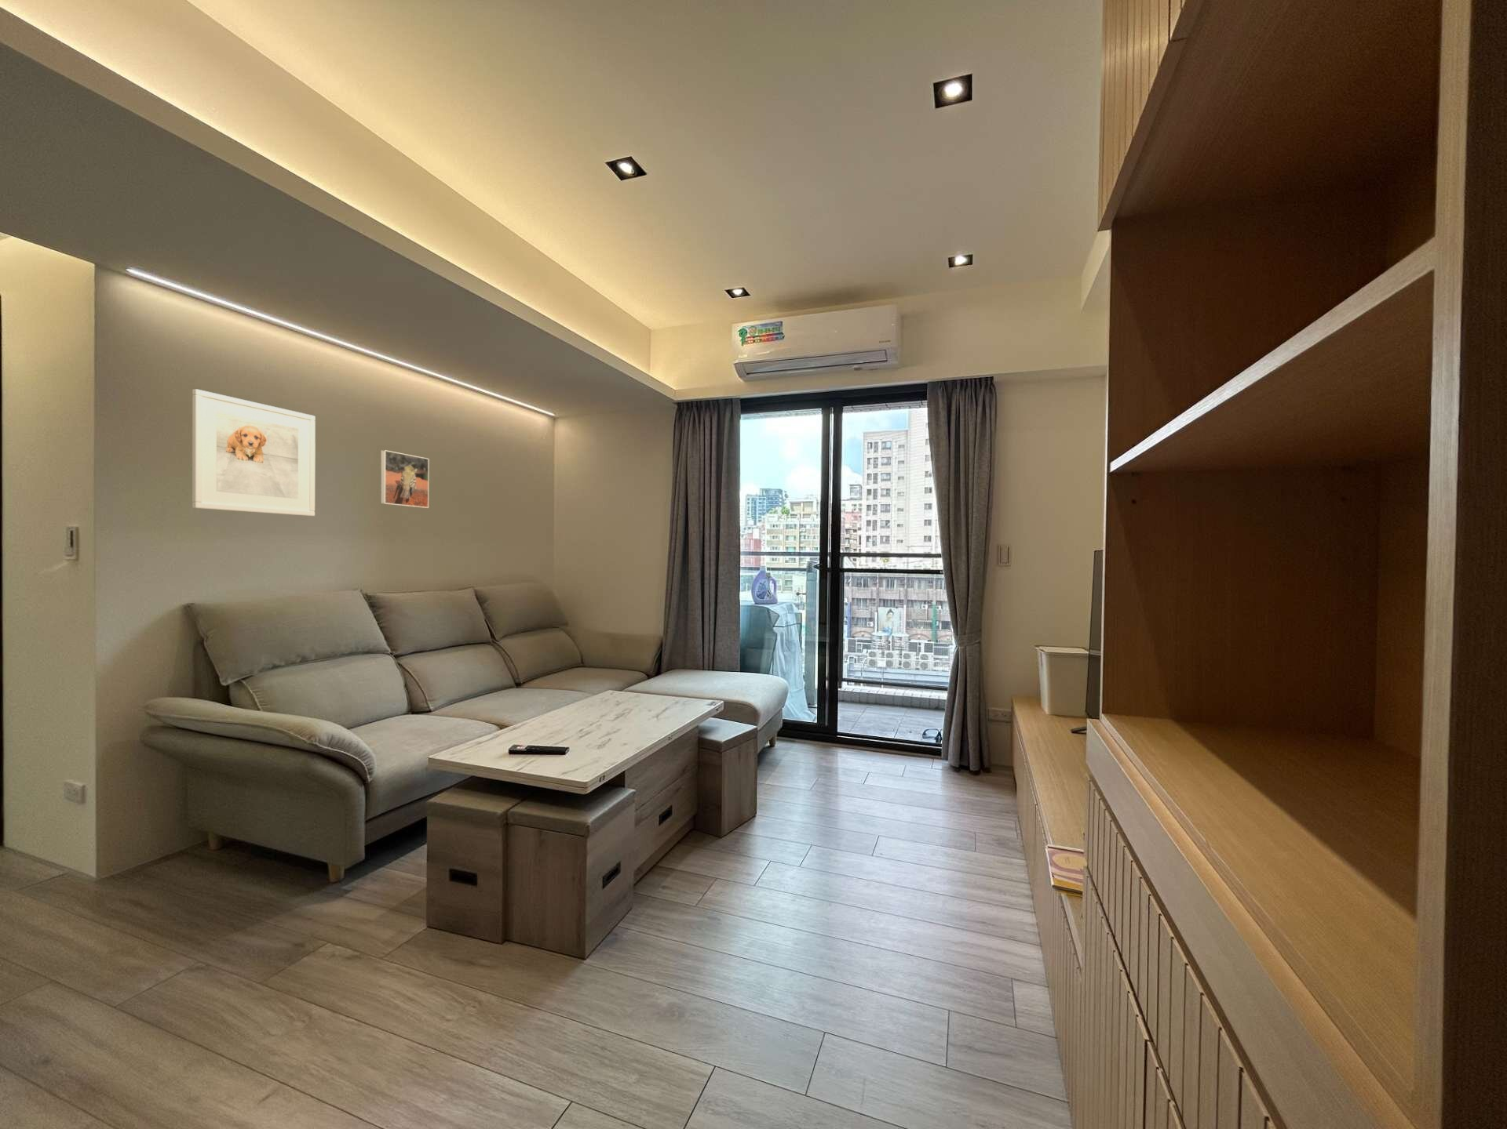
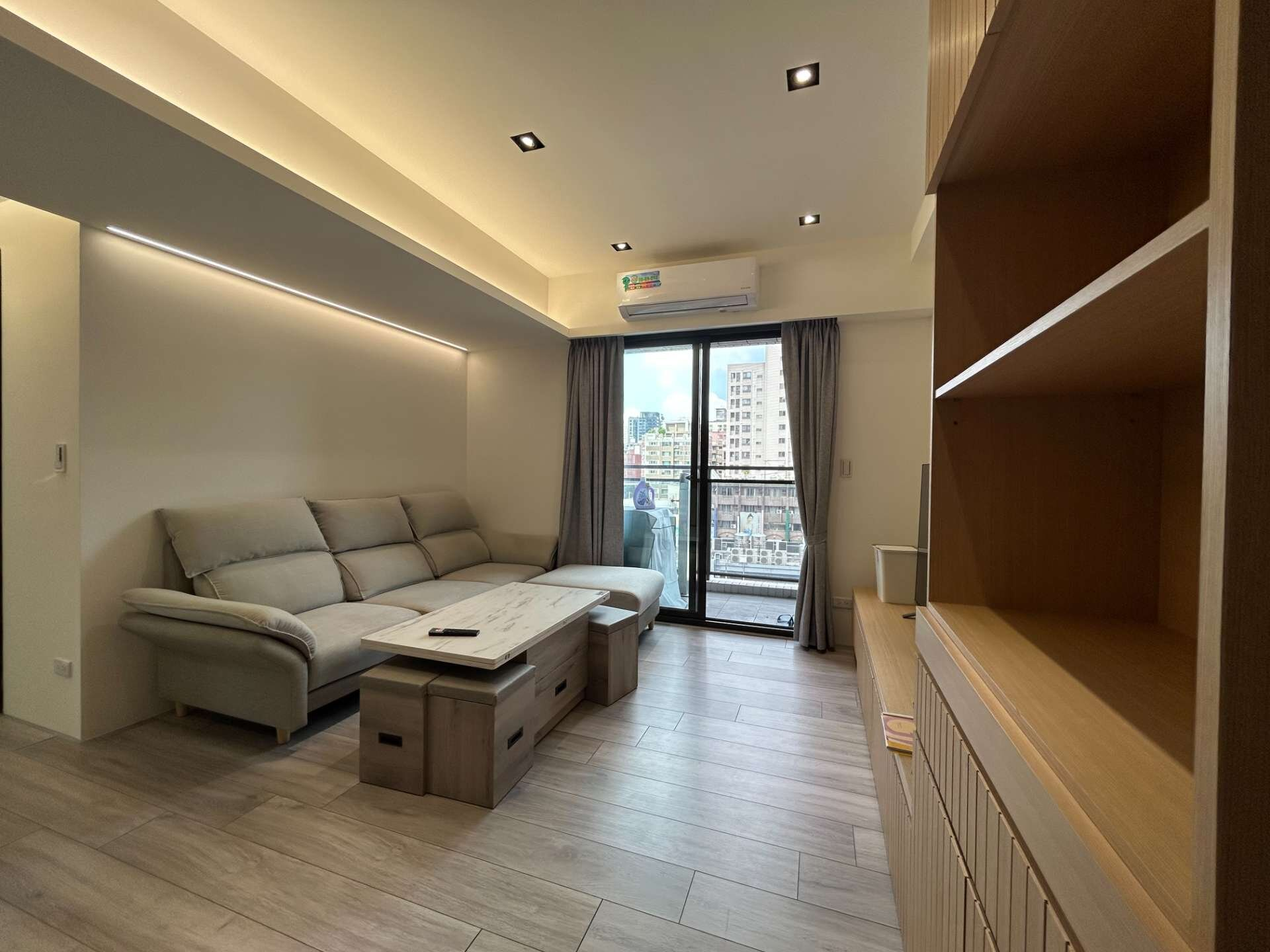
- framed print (259, 458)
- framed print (405, 480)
